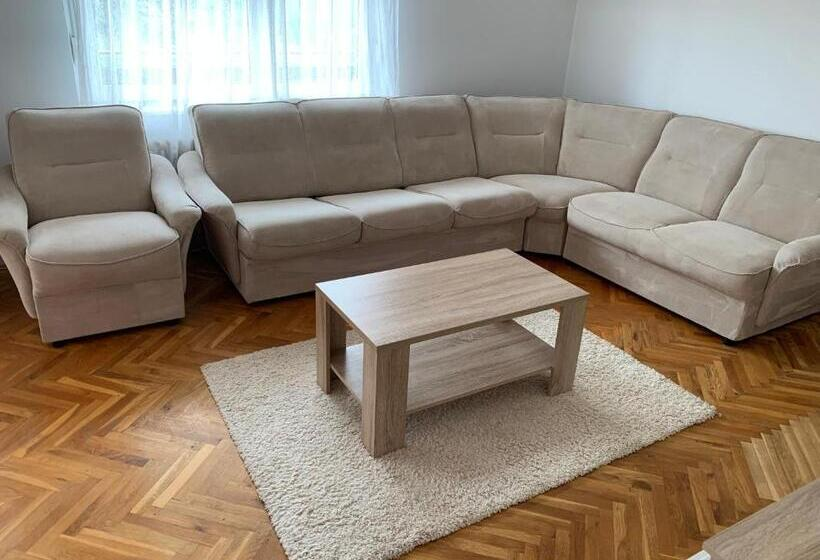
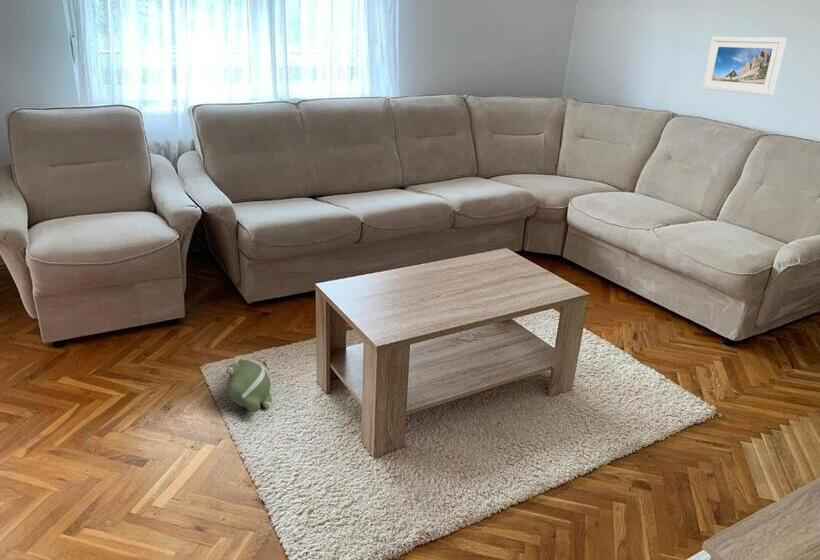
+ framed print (741, 65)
+ plush toy (249, 380)
